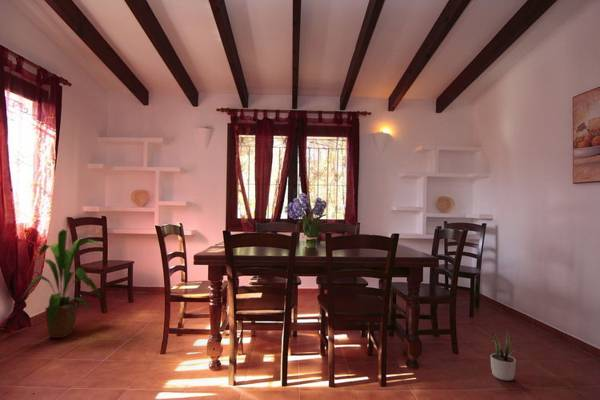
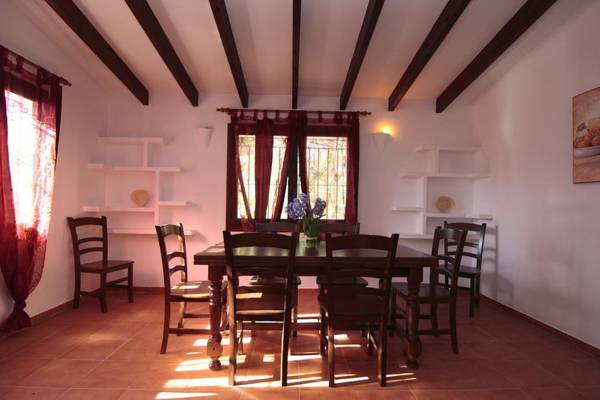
- potted plant (502, 350)
- house plant (69, 279)
